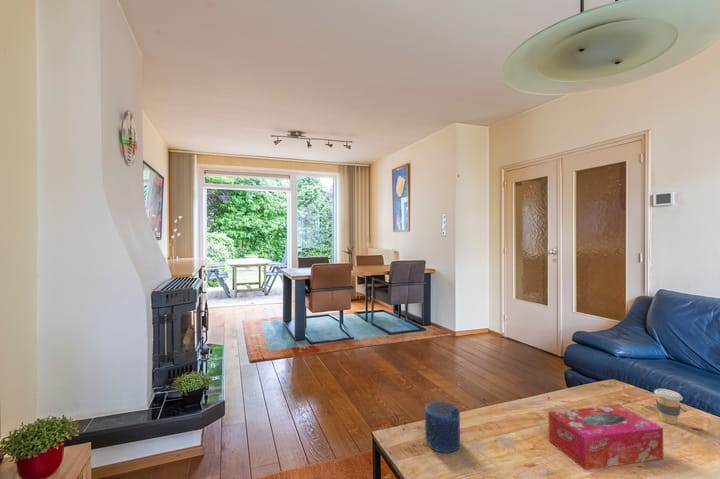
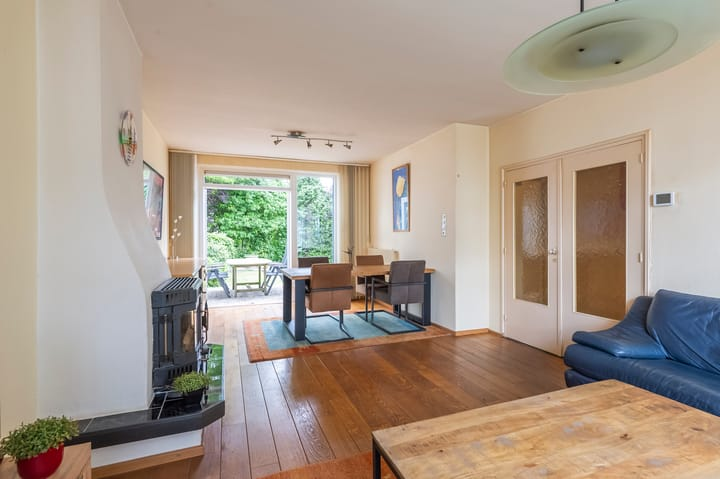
- coffee cup (668, 406)
- candle (442, 425)
- tissue box (603, 434)
